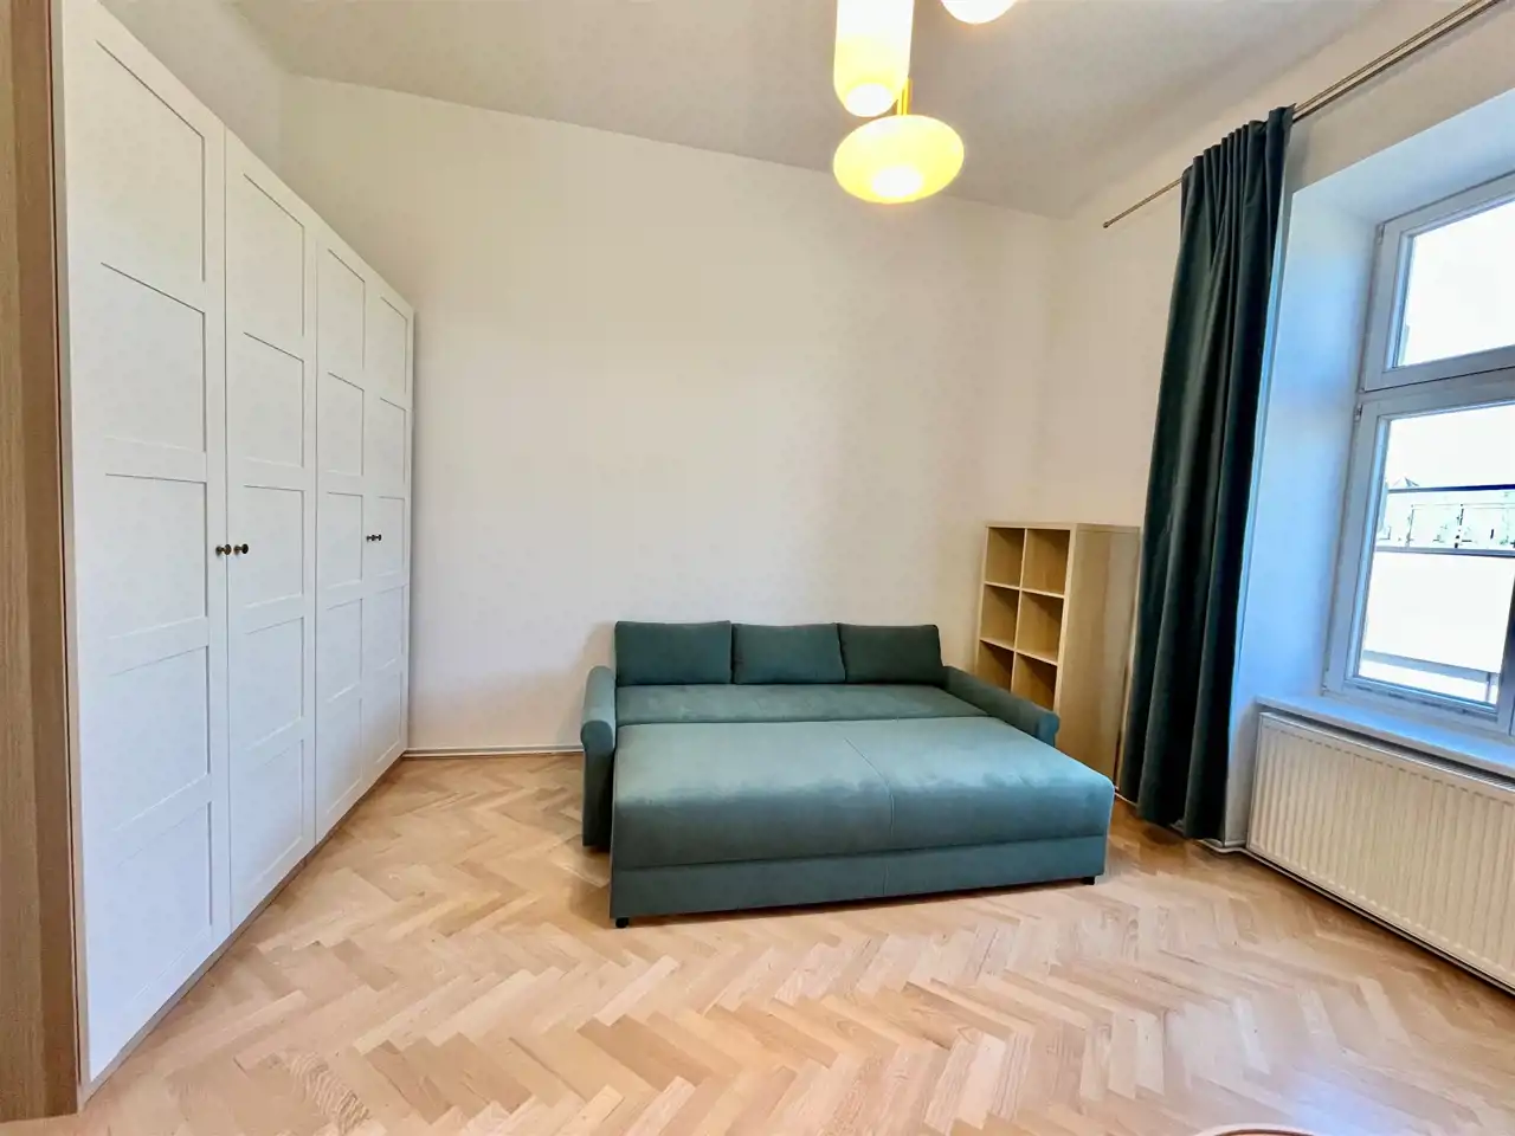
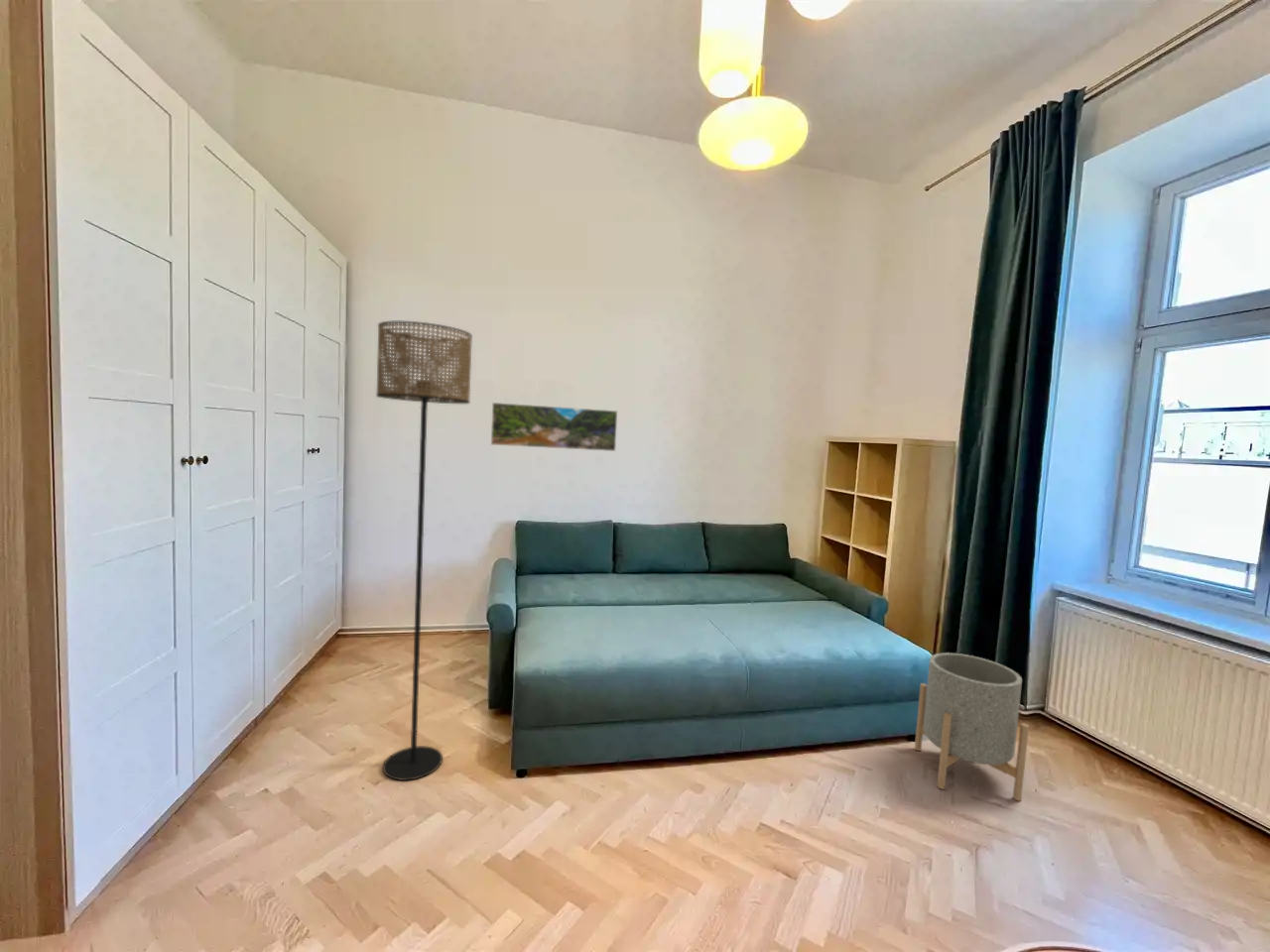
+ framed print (555, 427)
+ floor lamp (420, 552)
+ planter (968, 720)
